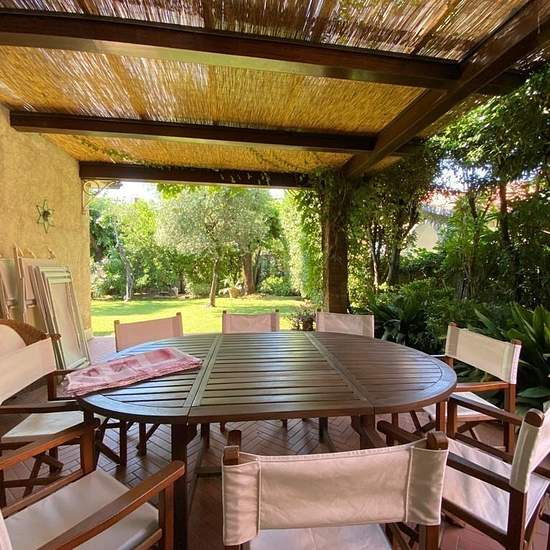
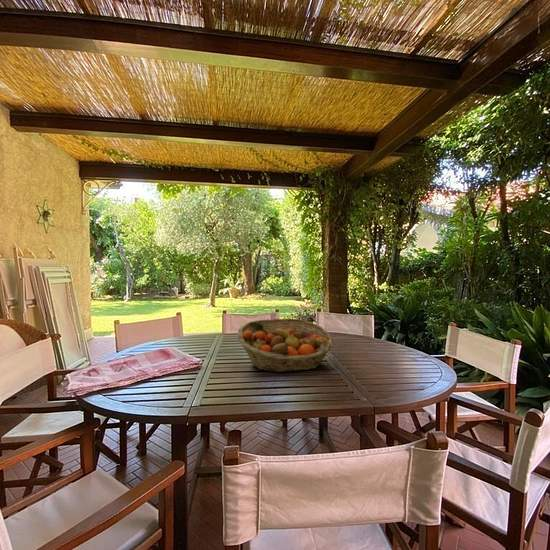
+ fruit basket (285, 343)
